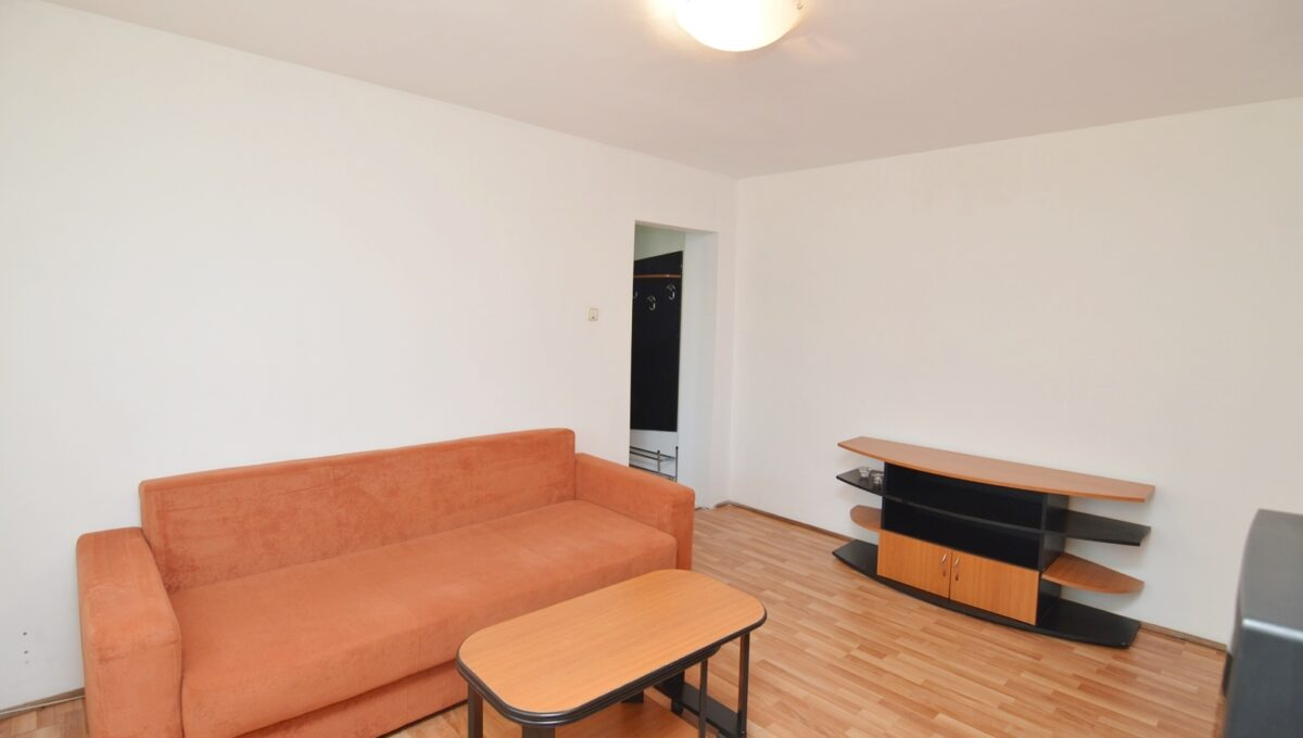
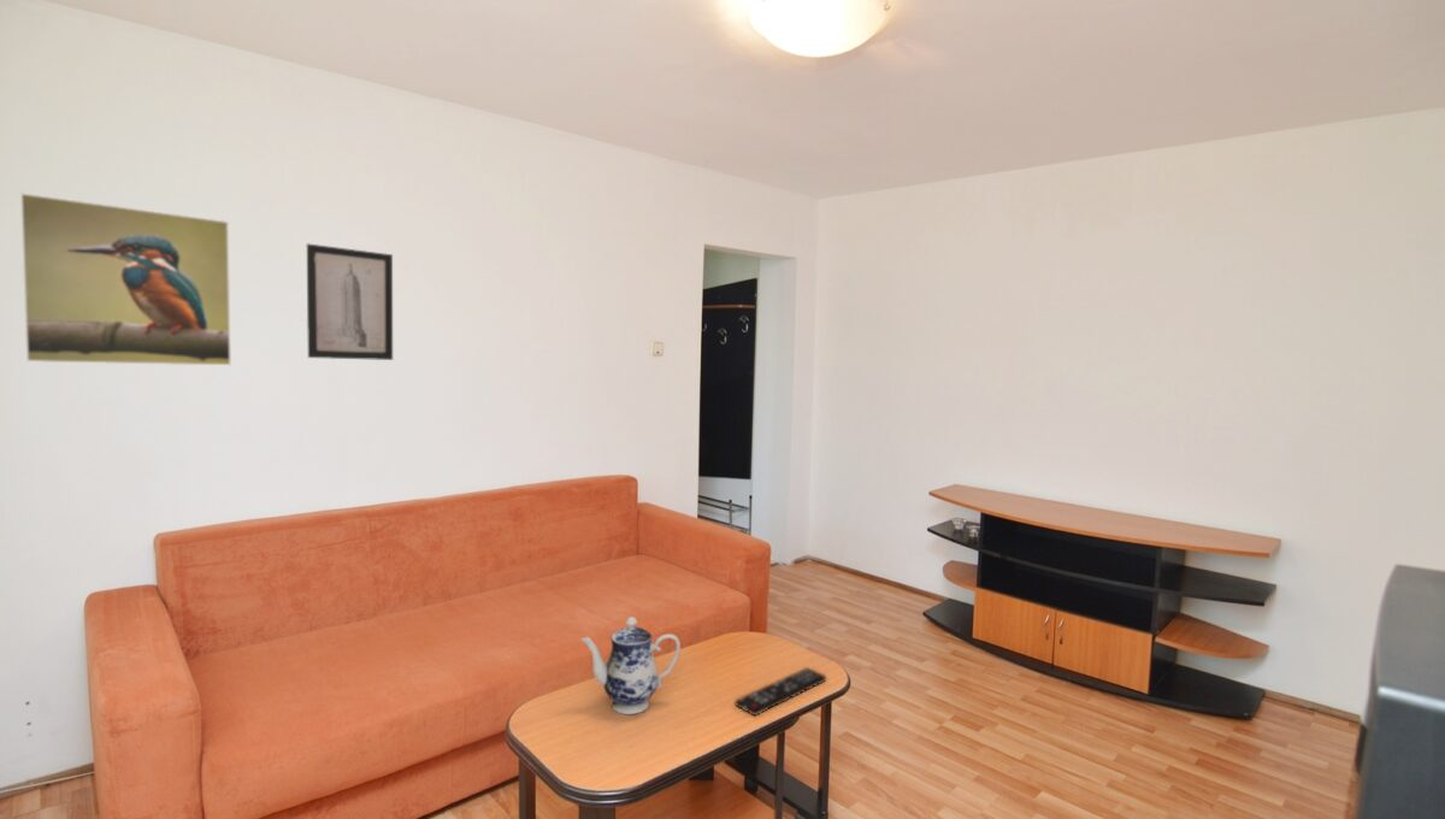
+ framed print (134, 287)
+ teapot (631, 661)
+ remote control (782, 689)
+ wall art (350, 304)
